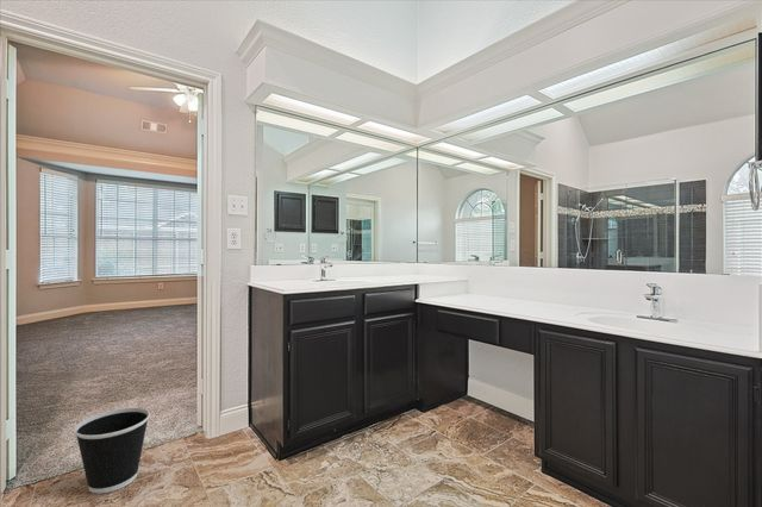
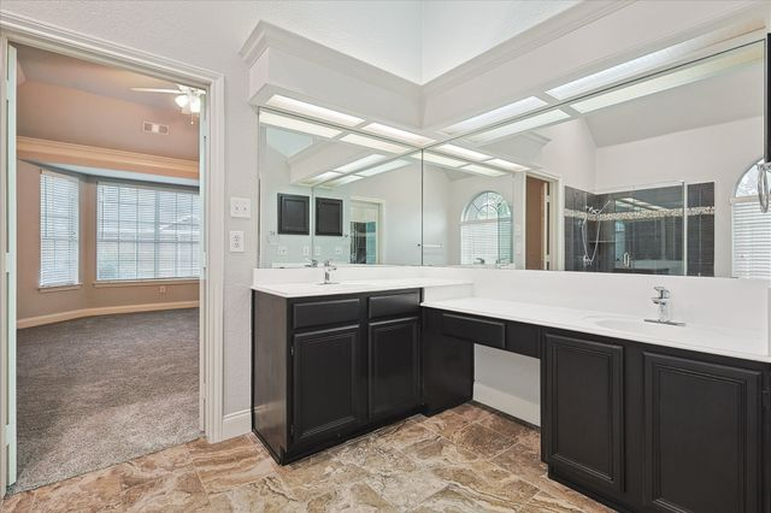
- wastebasket (113, 450)
